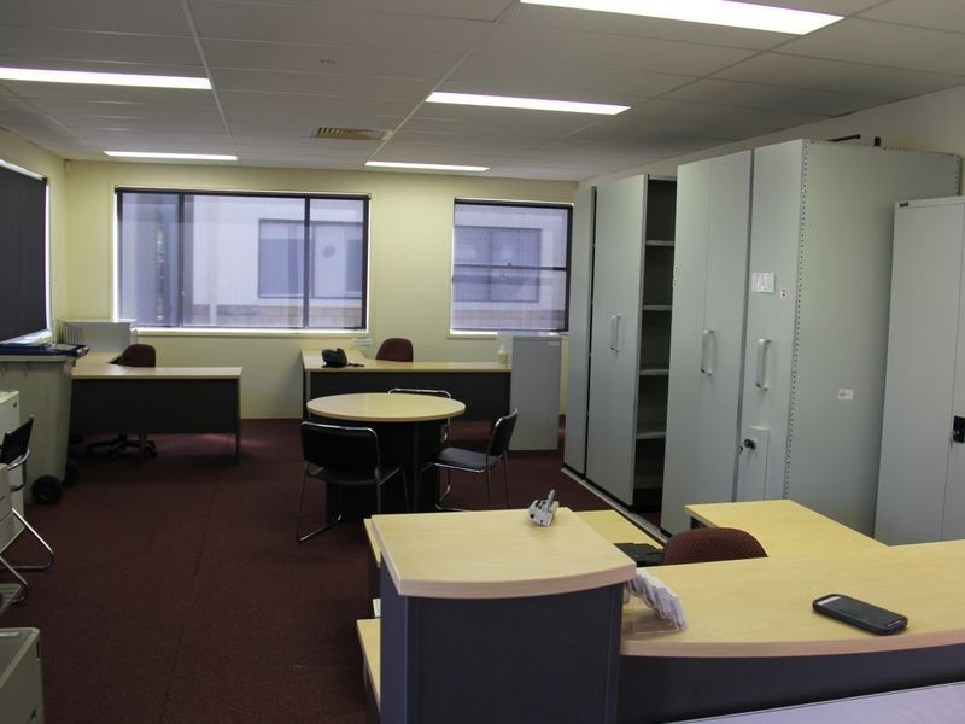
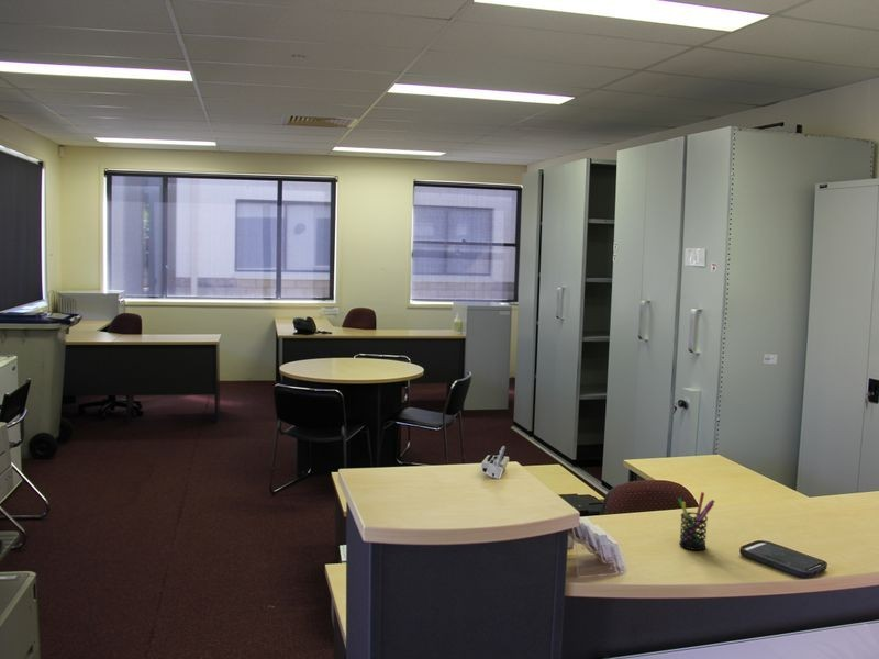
+ pen holder (692, 518)
